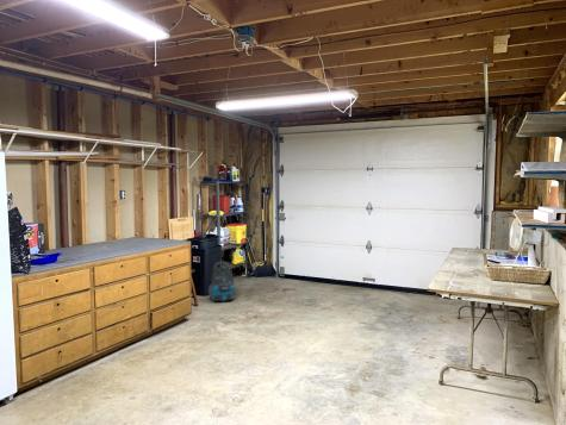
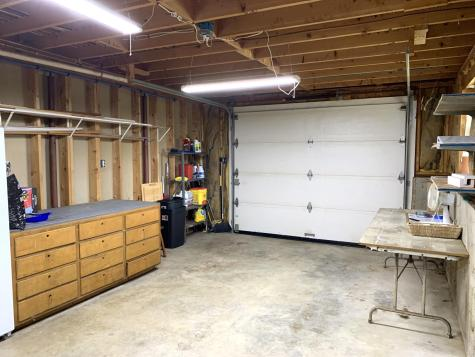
- vacuum cleaner (222, 281)
